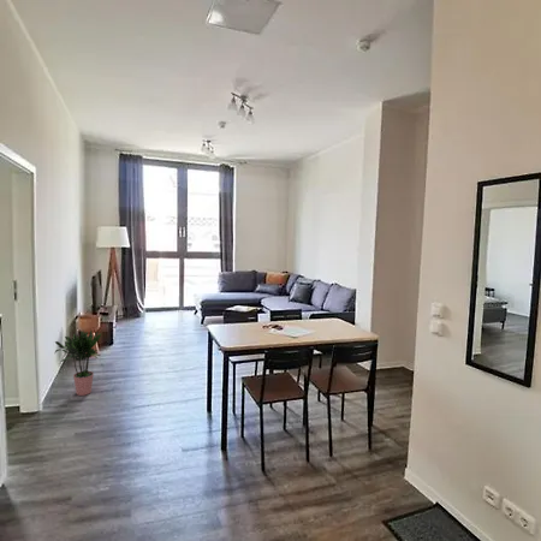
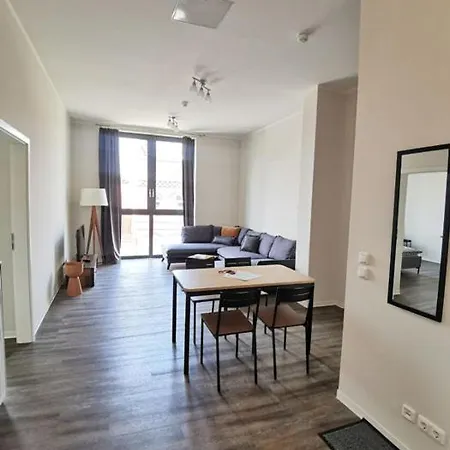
- potted plant (77, 359)
